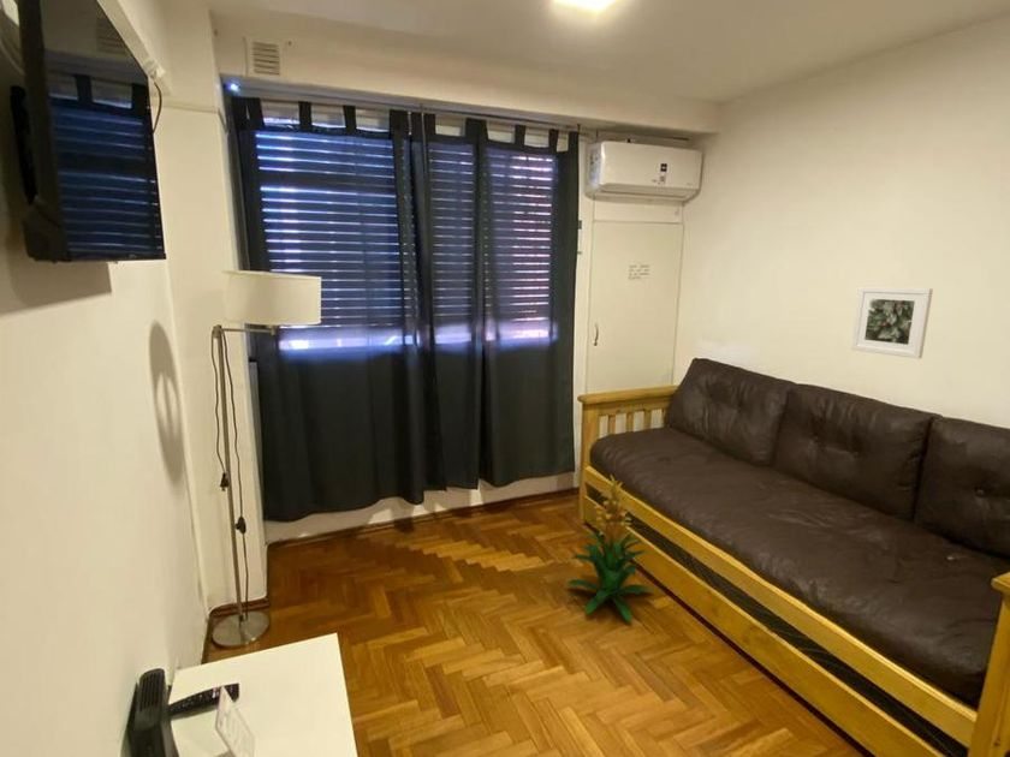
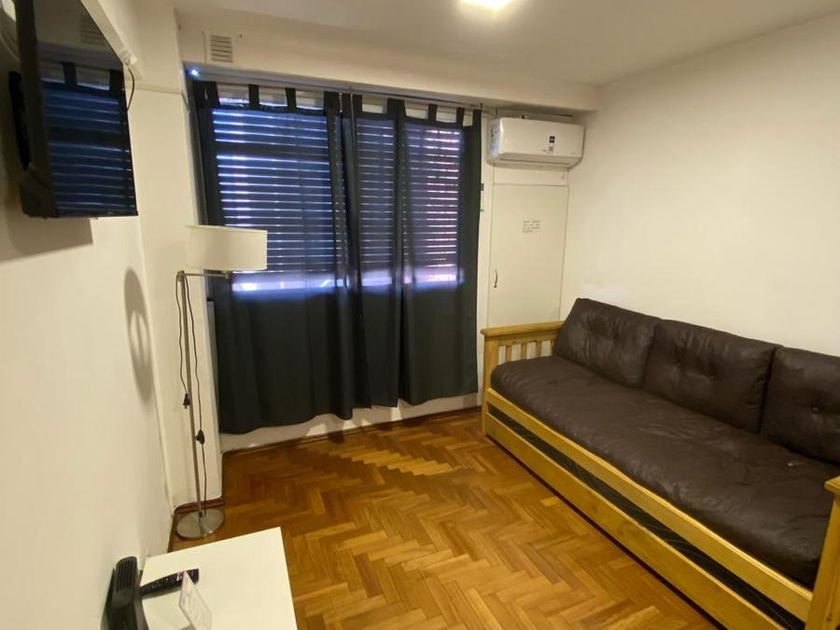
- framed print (889, 321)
- indoor plant (612, 538)
